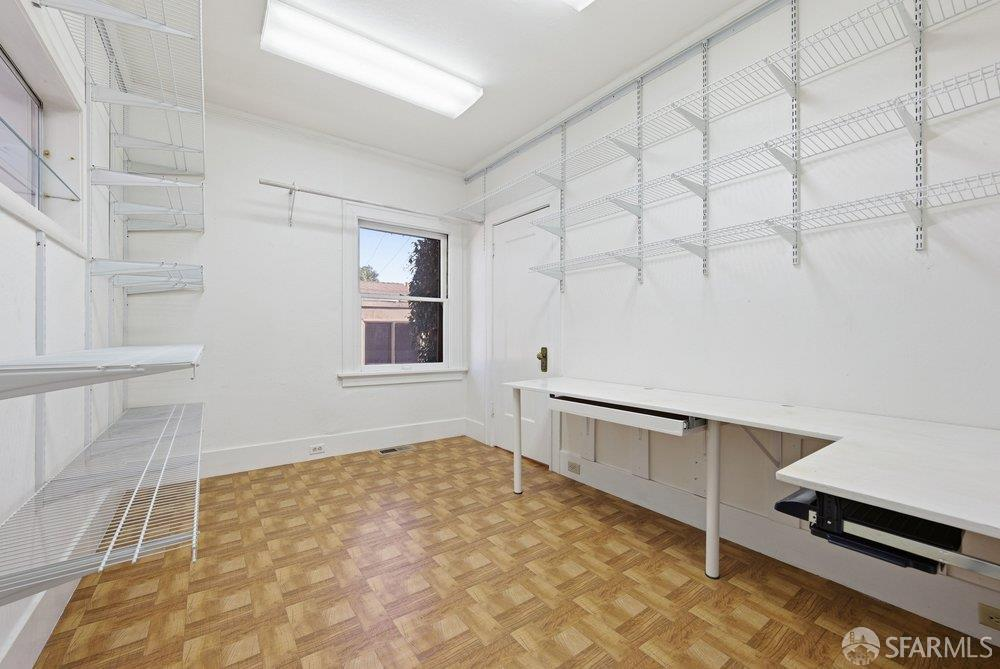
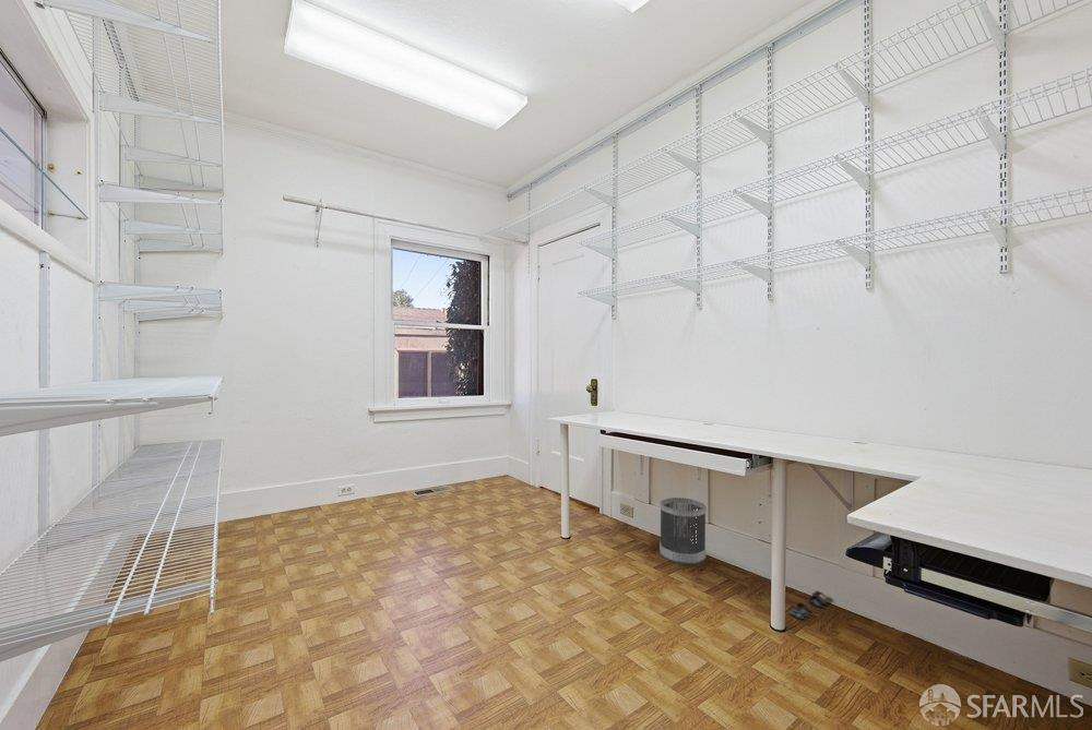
+ wastebasket (682, 529)
+ shoe (810, 601)
